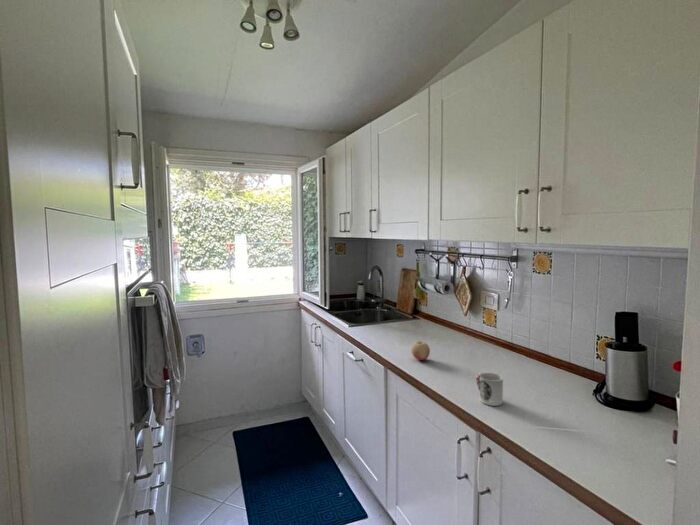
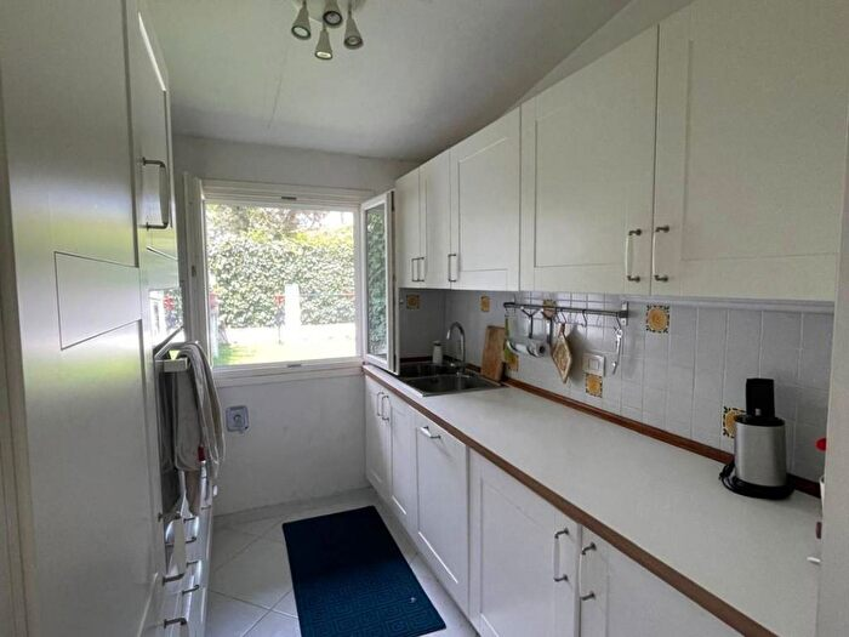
- fruit (420, 350)
- cup (487, 387)
